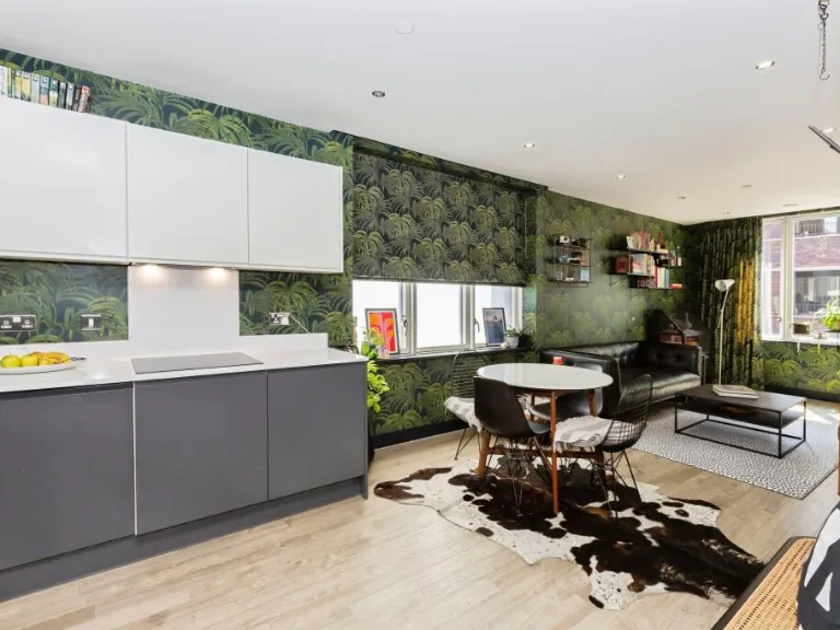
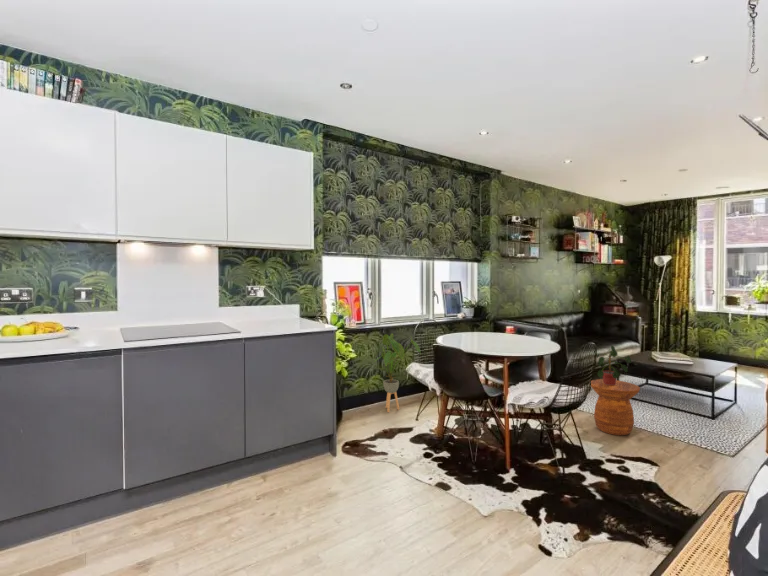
+ house plant (392, 371)
+ side table (613, 407)
+ potted plant (611, 365)
